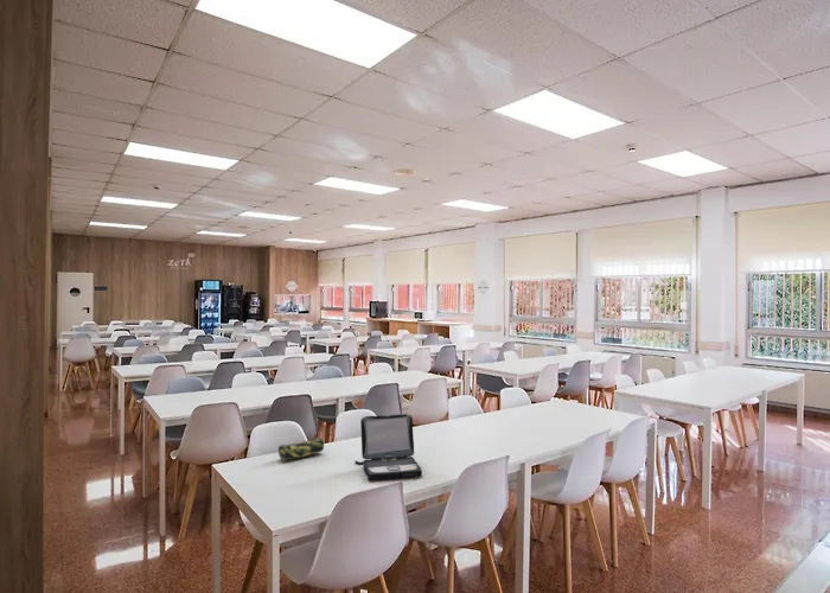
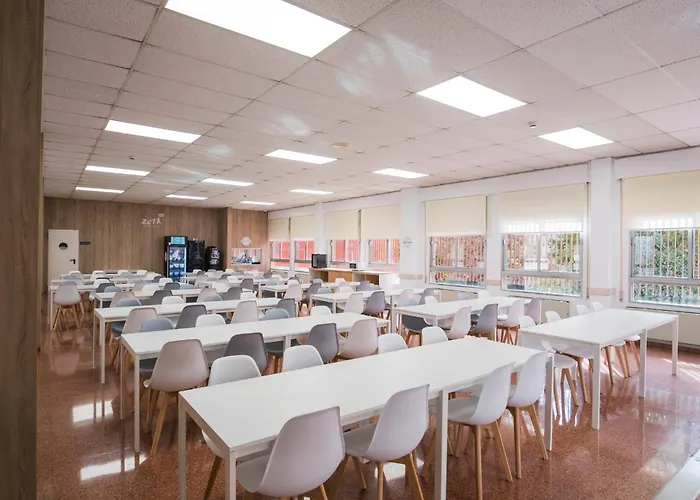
- laptop (389, 445)
- pencil case (300, 448)
